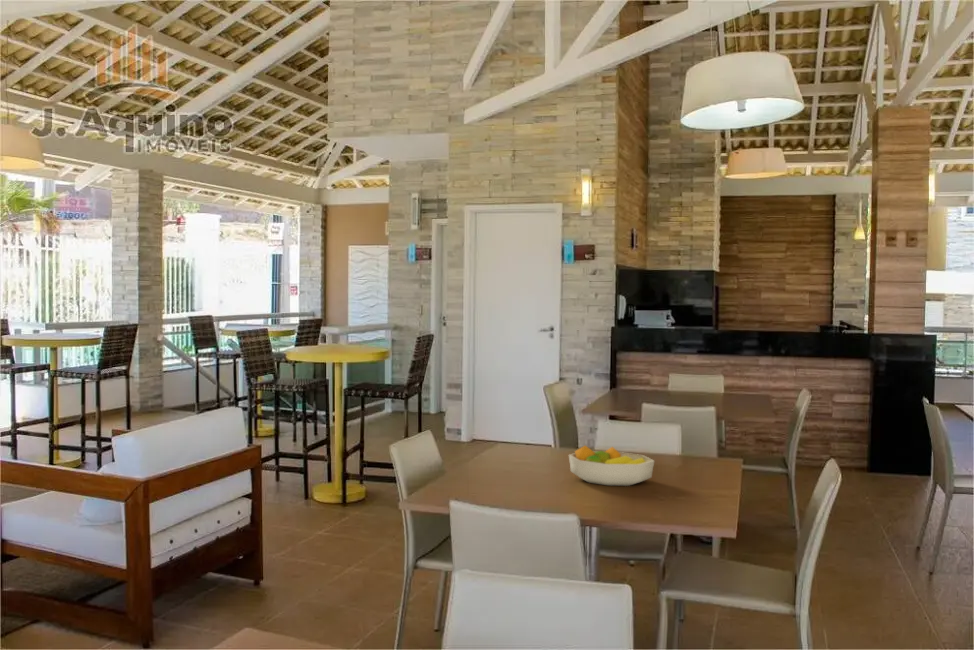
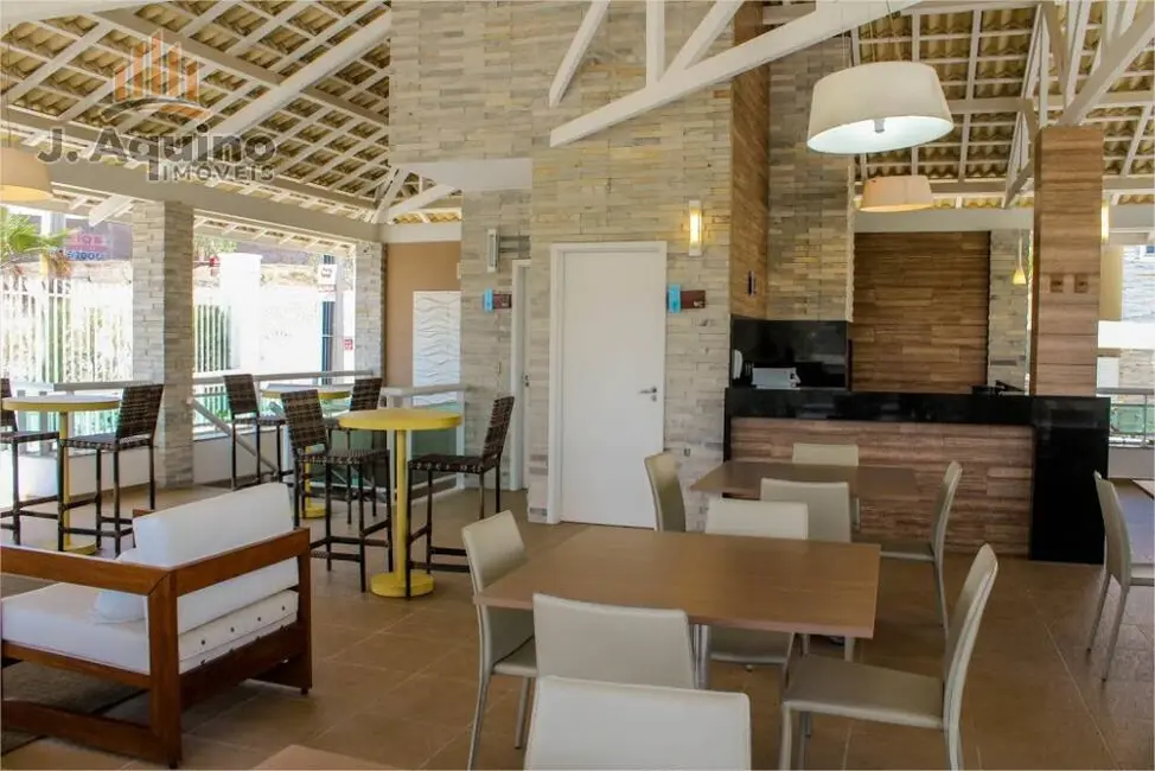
- fruit bowl (610, 463)
